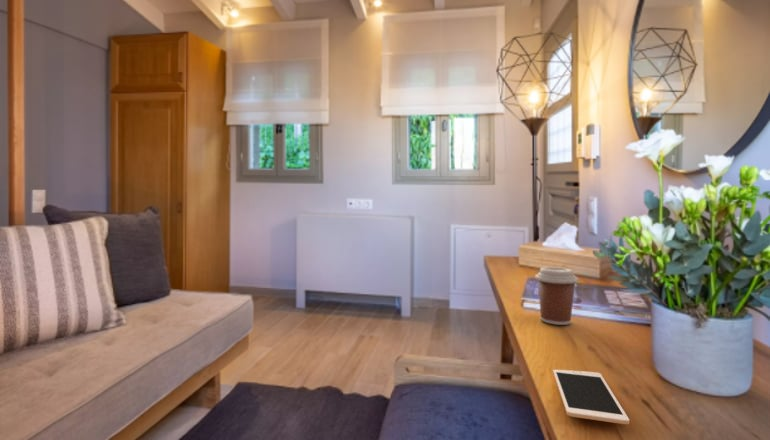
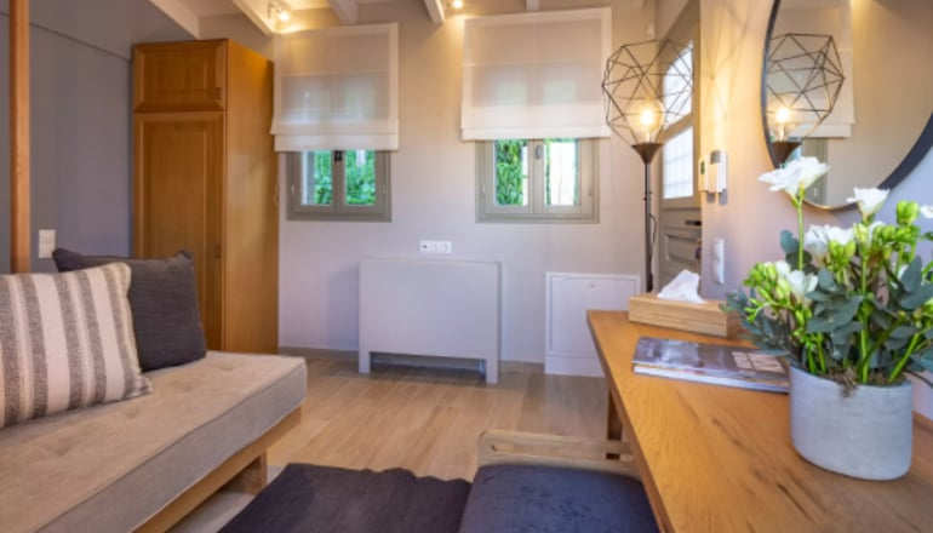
- coffee cup (556, 295)
- cell phone (585, 392)
